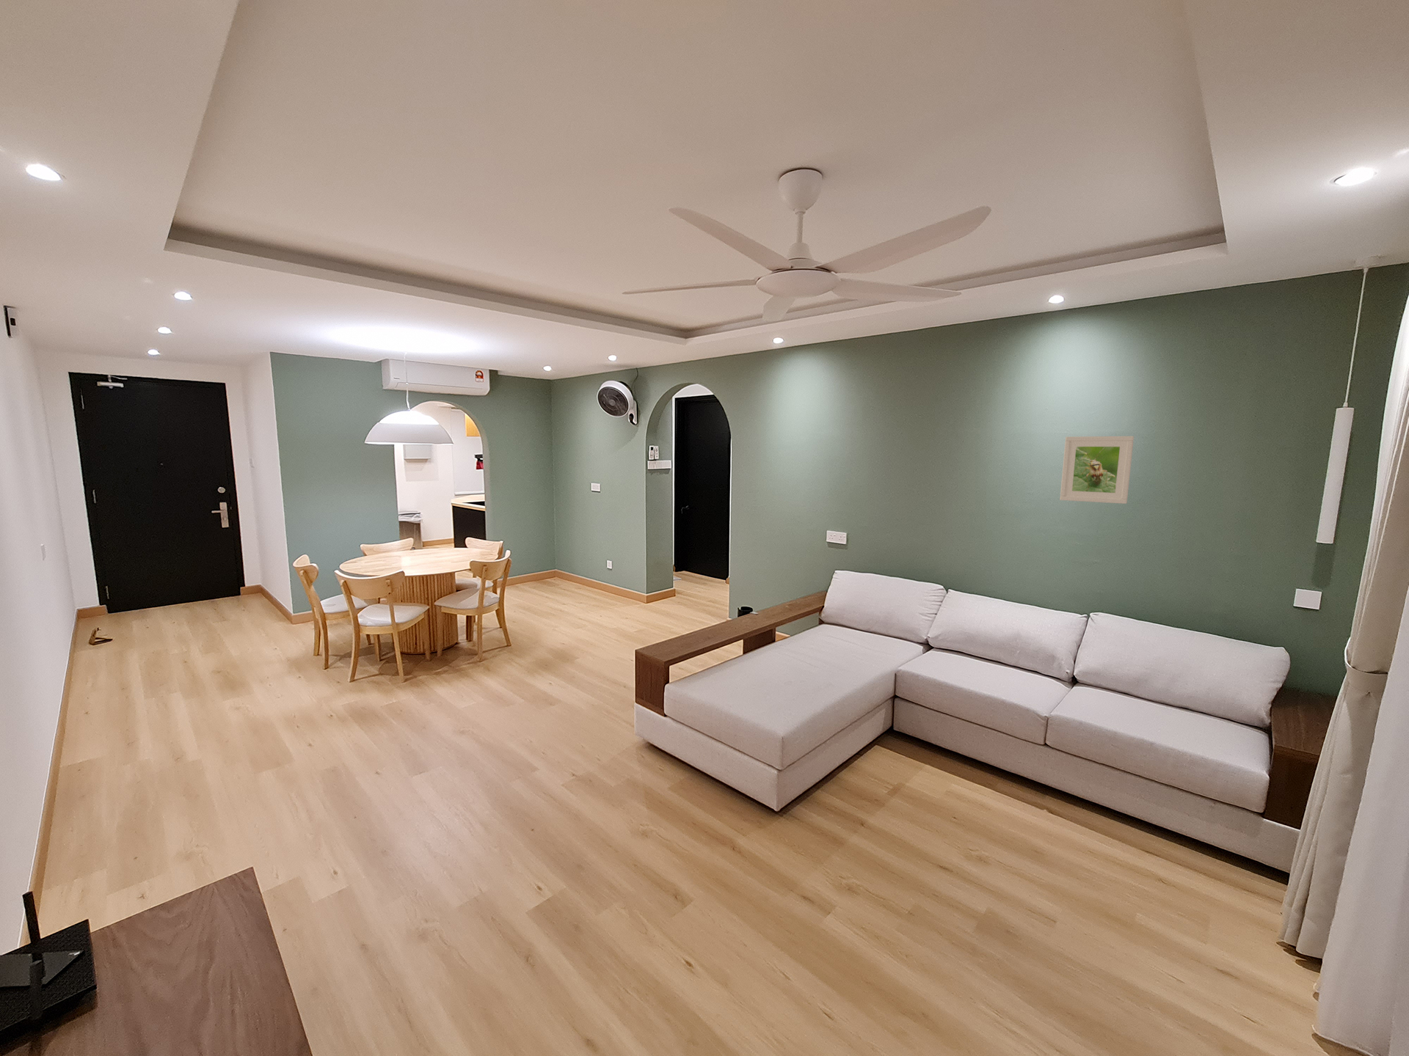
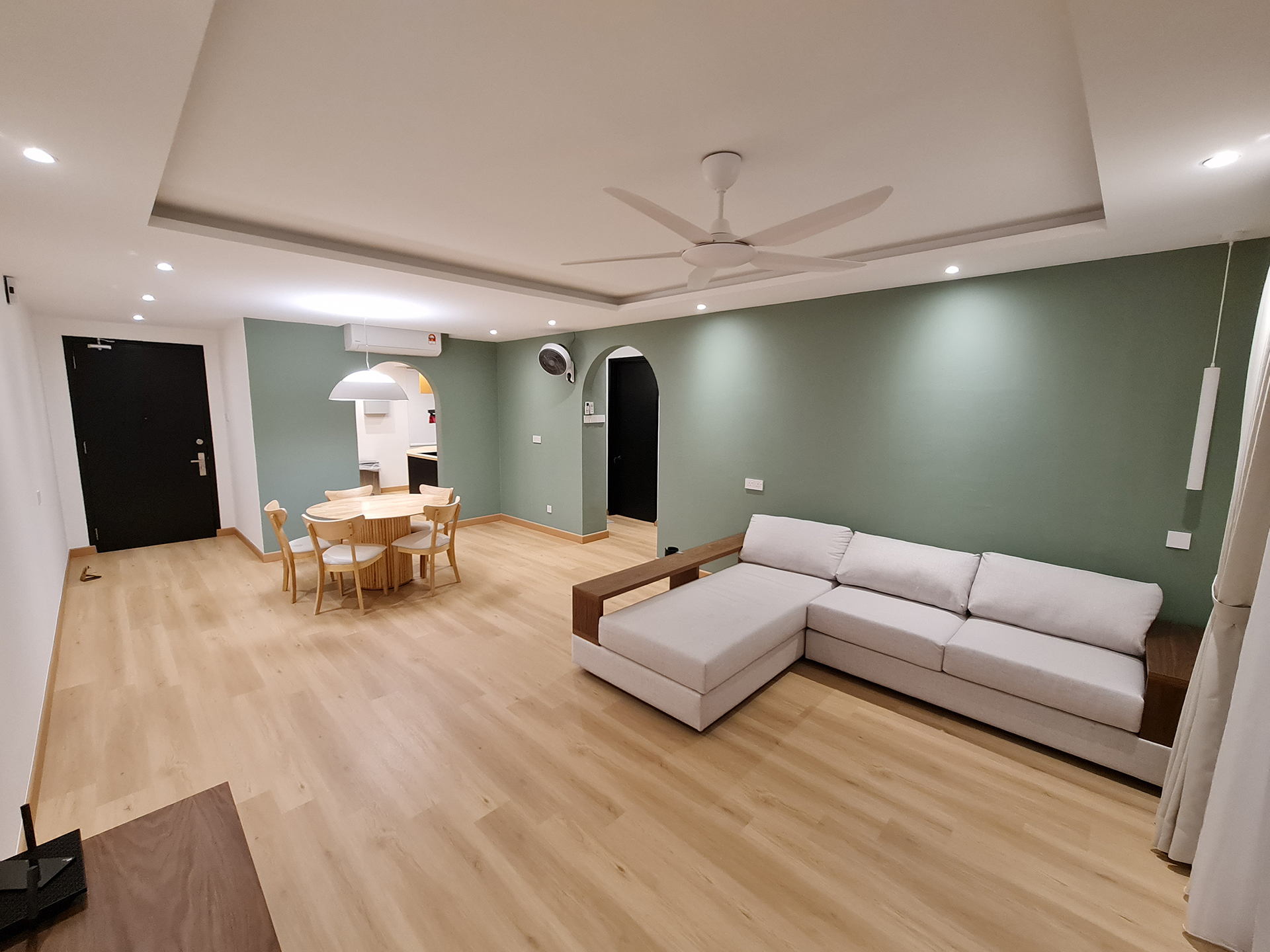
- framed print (1095, 469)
